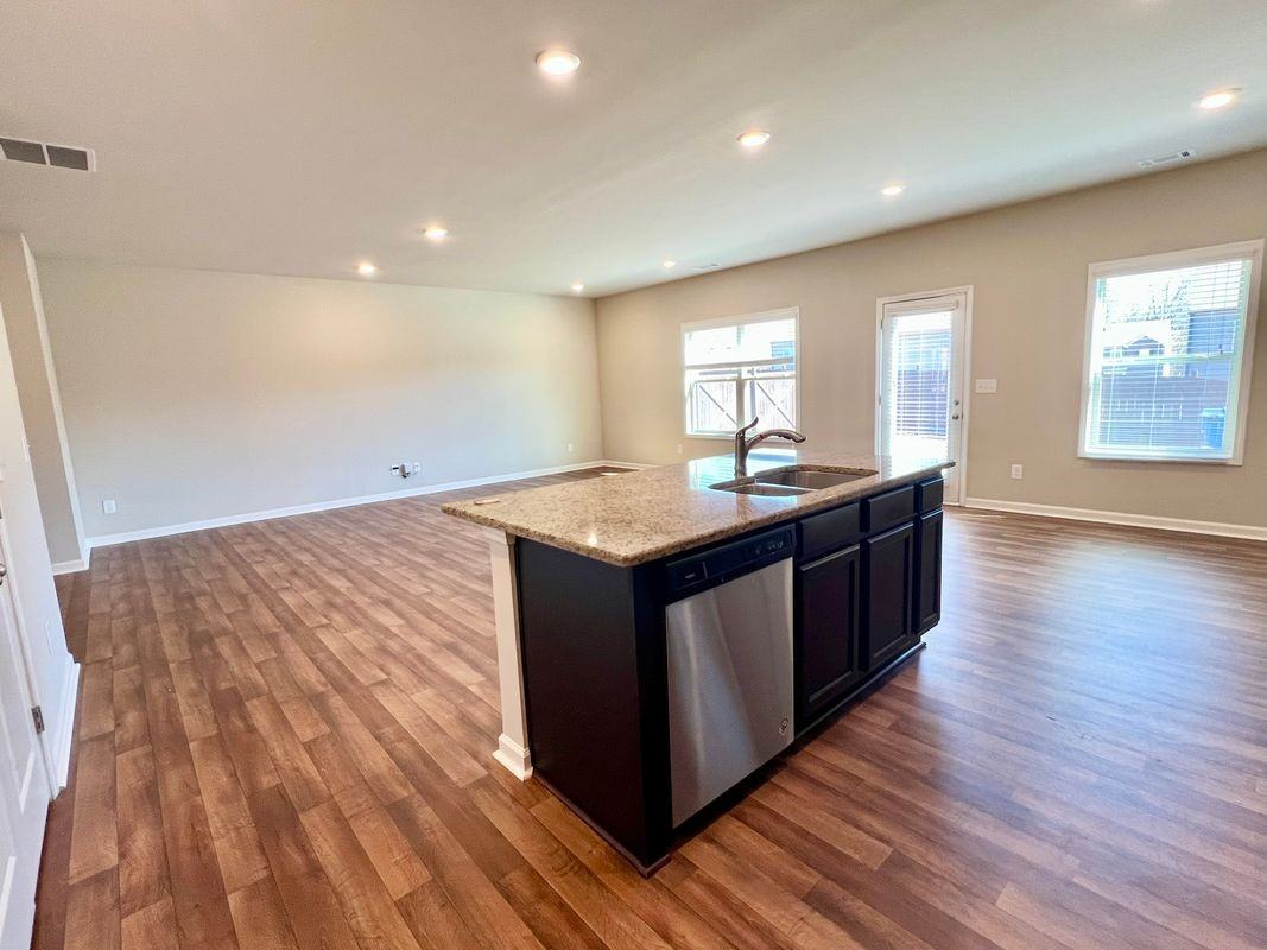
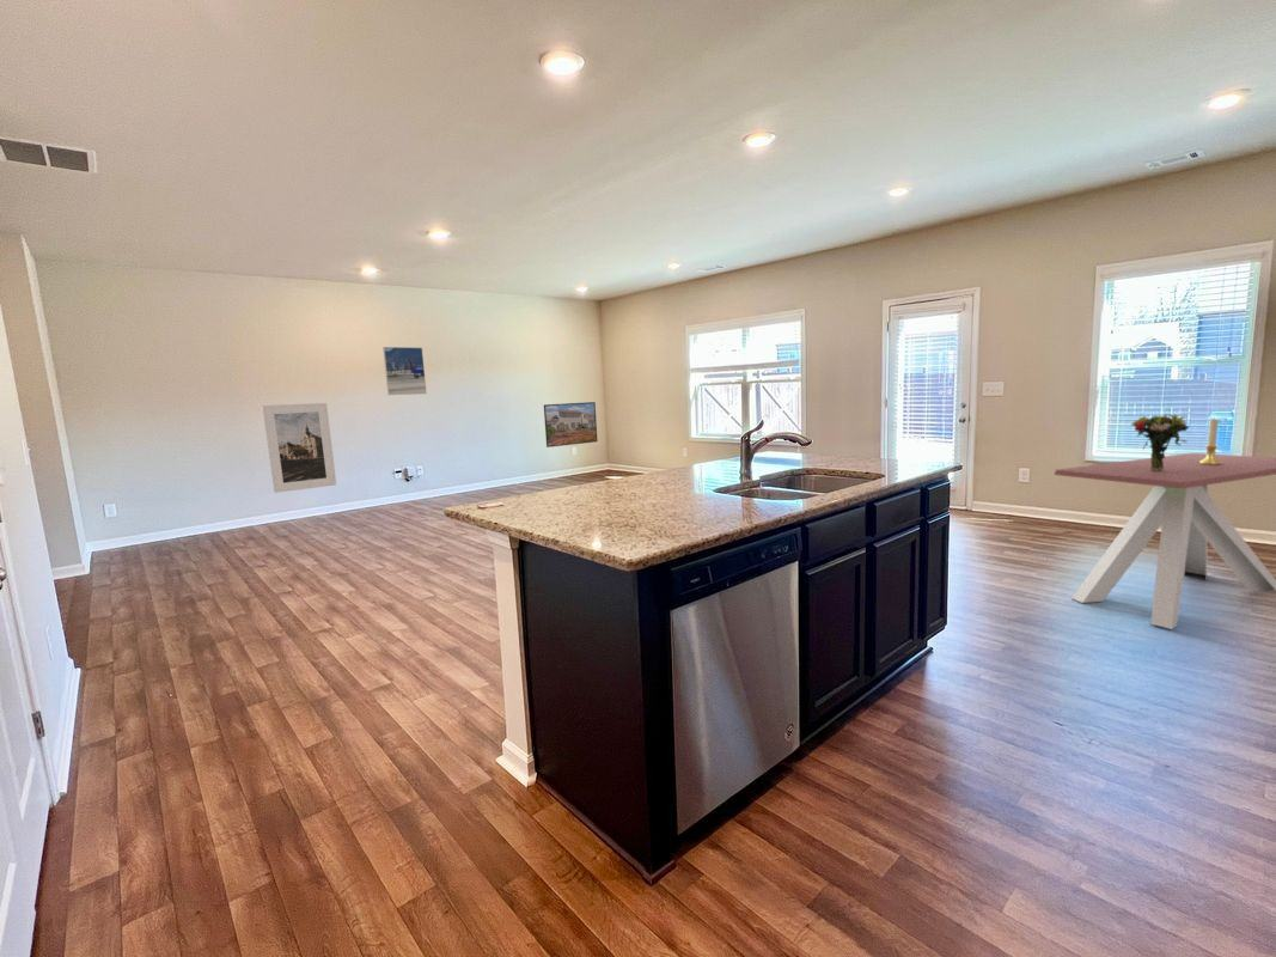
+ candle holder (1211, 440)
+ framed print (404, 371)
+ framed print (570, 423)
+ dining table (1182, 531)
+ bouquet (1161, 441)
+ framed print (300, 446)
